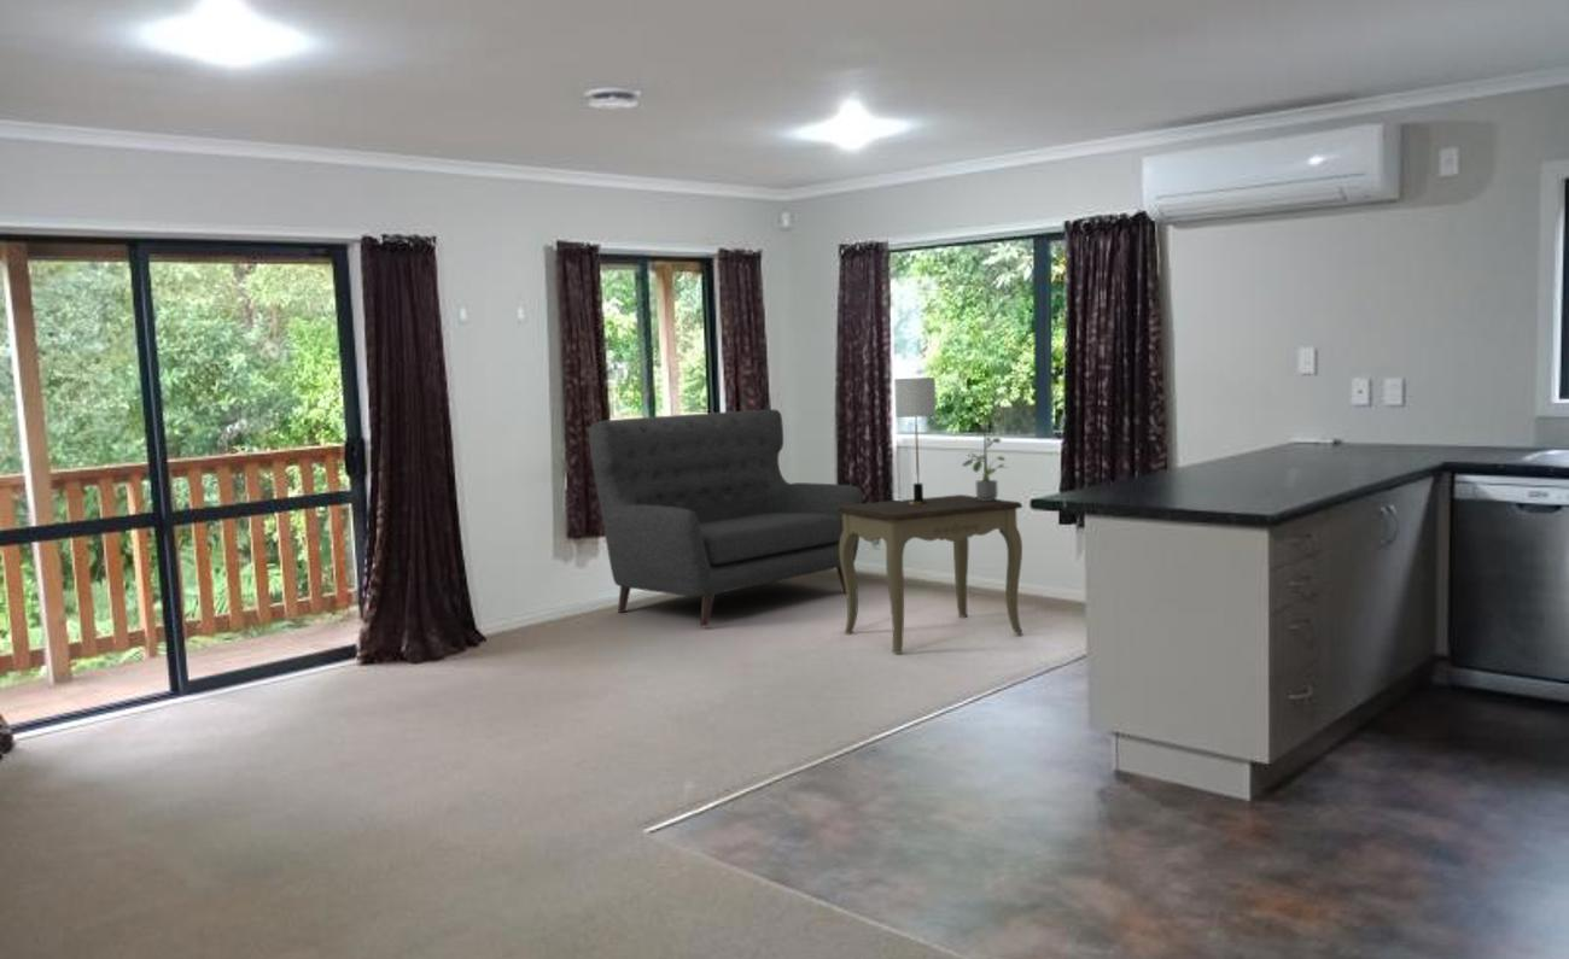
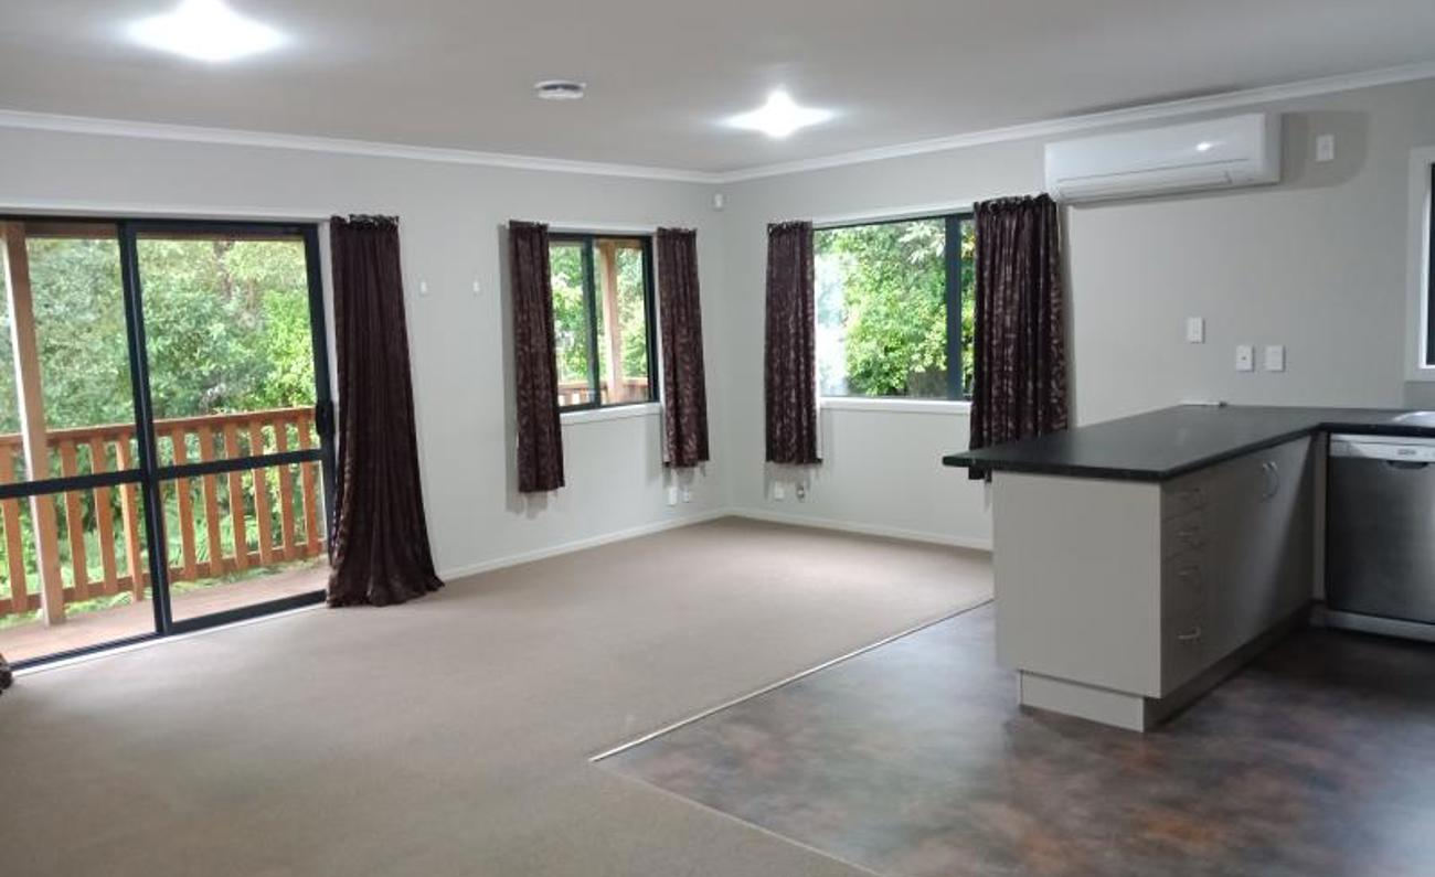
- table lamp (916, 440)
- side table (955, 568)
- potted plant (986, 455)
- sofa (727, 508)
